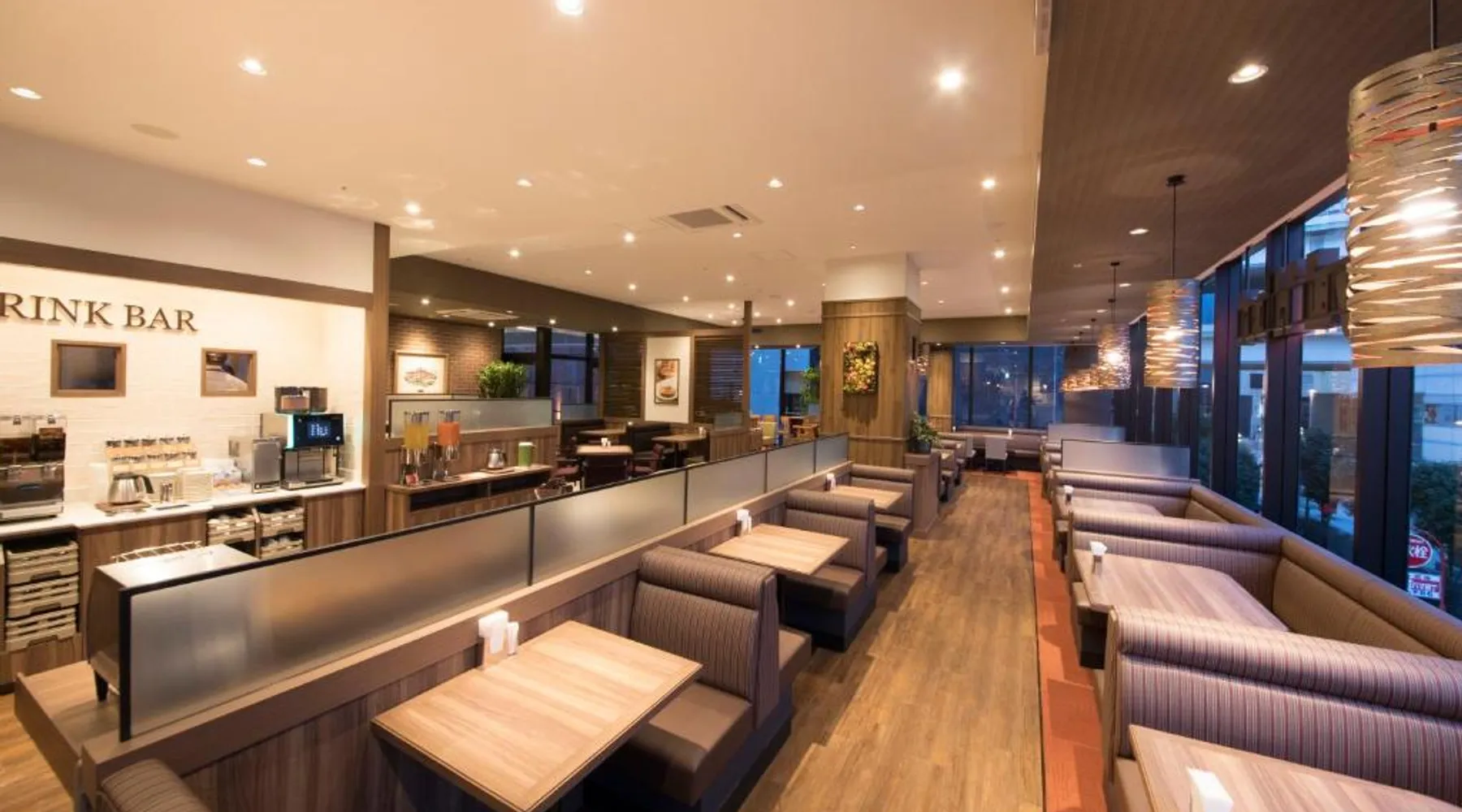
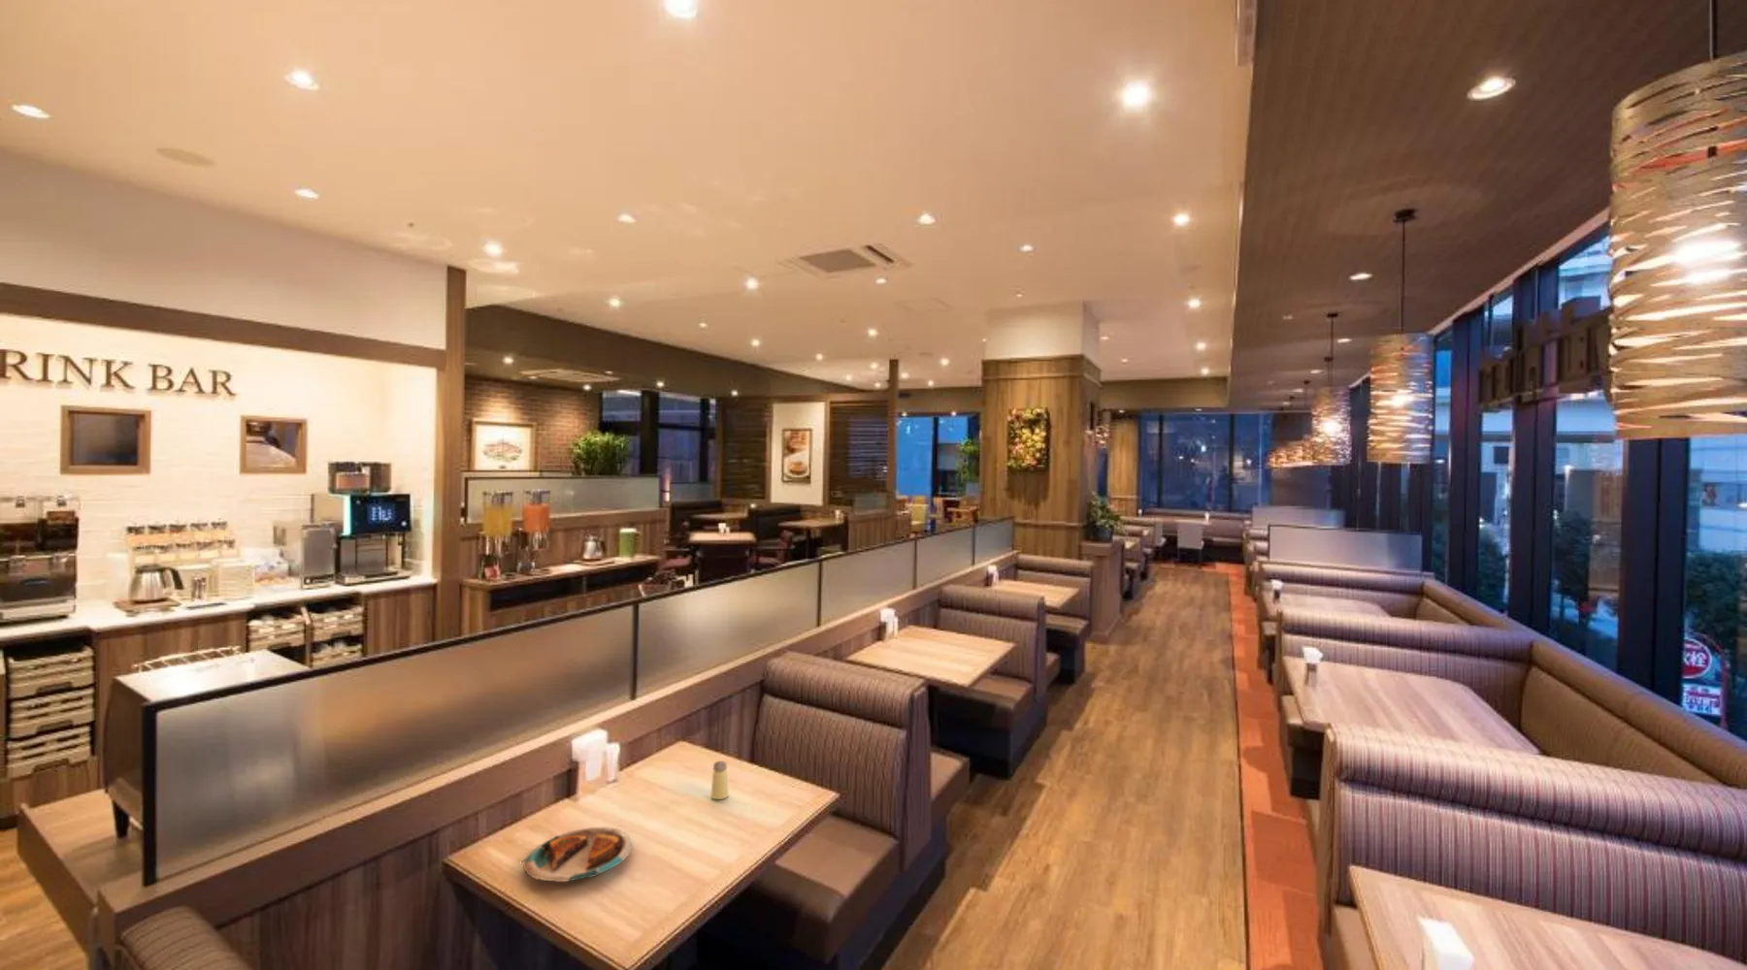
+ plate (577, 854)
+ saltshaker (719, 779)
